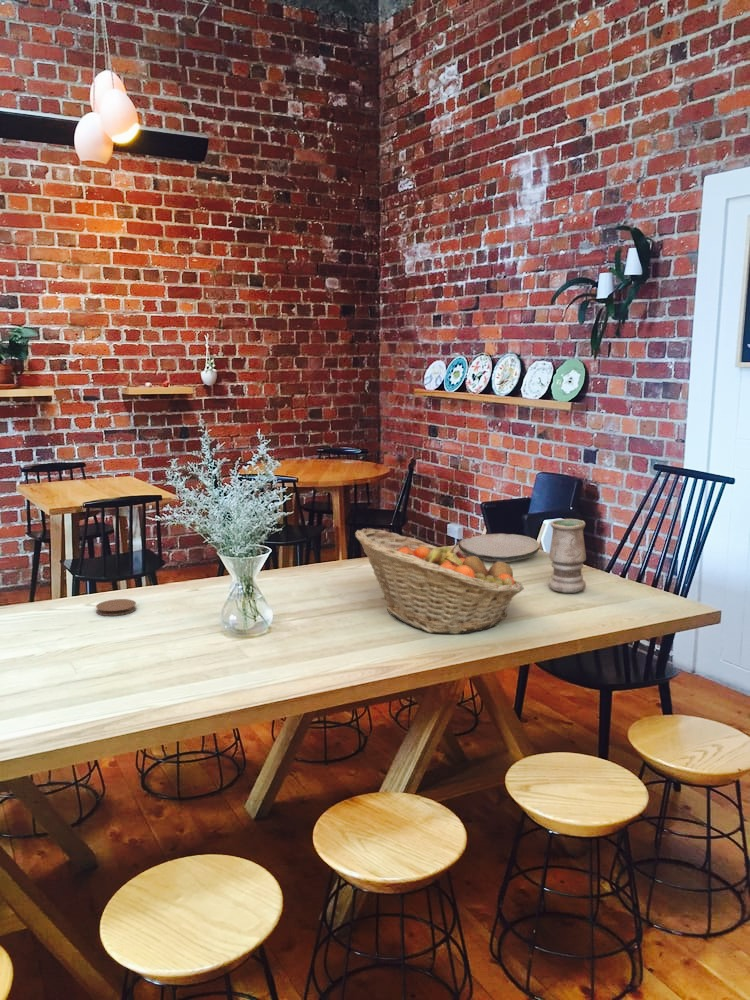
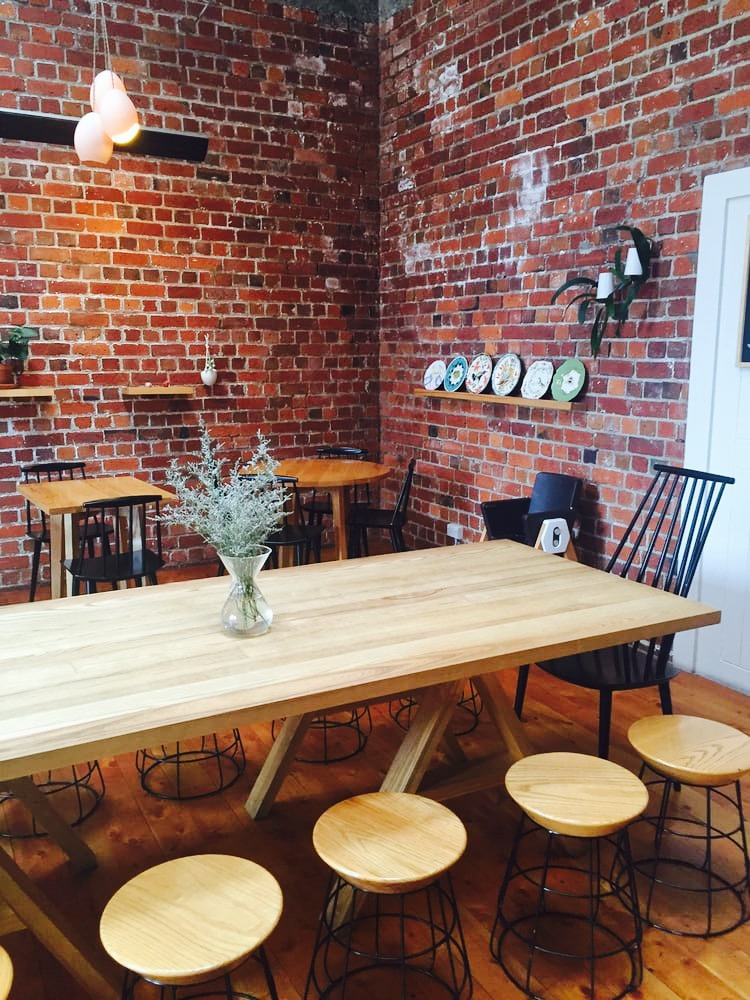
- coaster (116, 607)
- fruit basket (436, 573)
- vase (568, 555)
- plate (498, 547)
